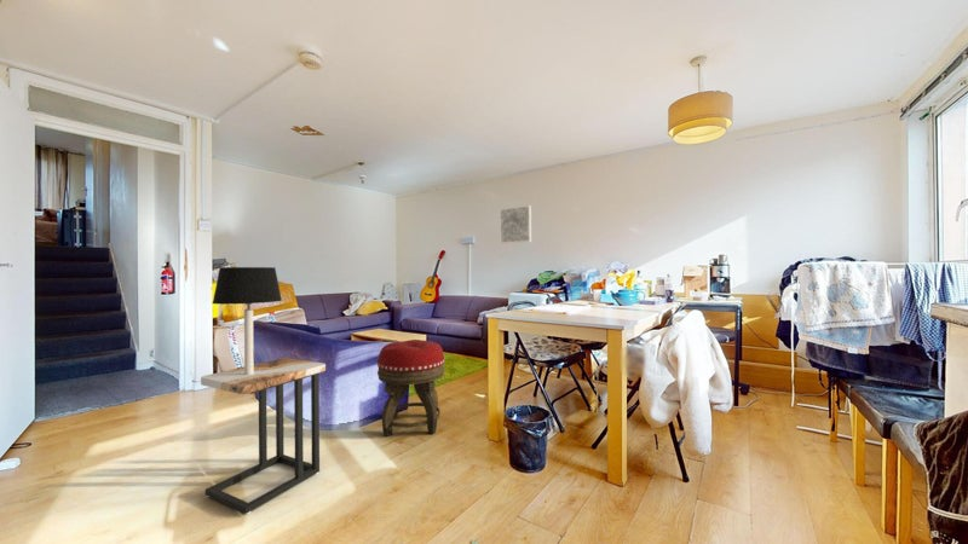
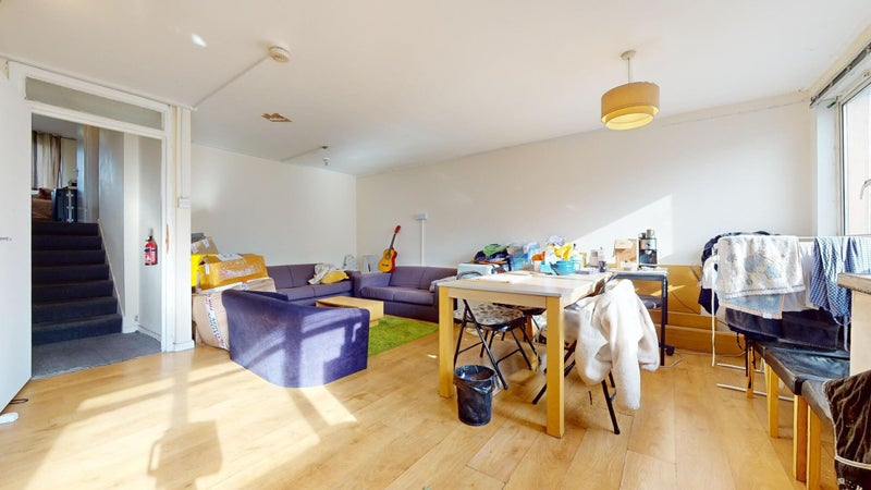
- side table (265, 426)
- table lamp (248, 319)
- footstool (411, 383)
- wall art (514, 225)
